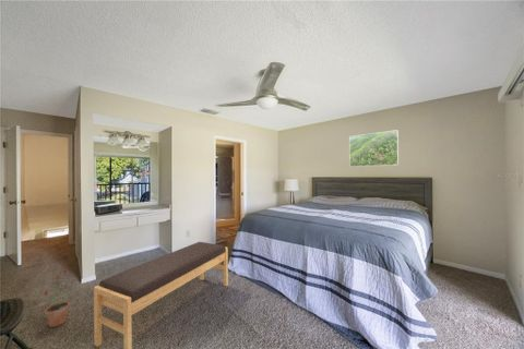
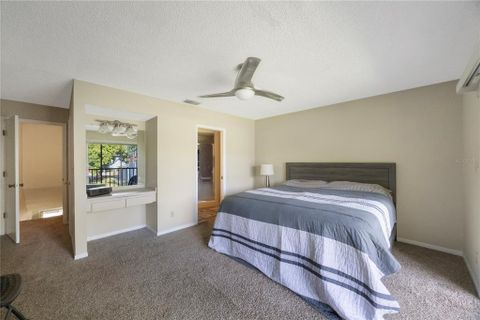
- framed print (371, 149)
- potted plant (56, 297)
- bench (175, 284)
